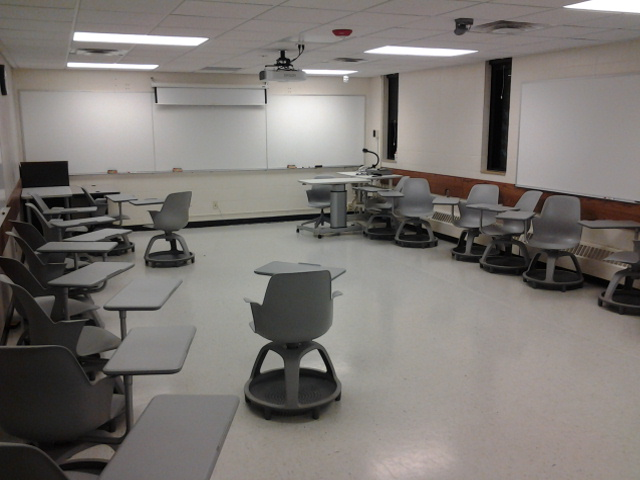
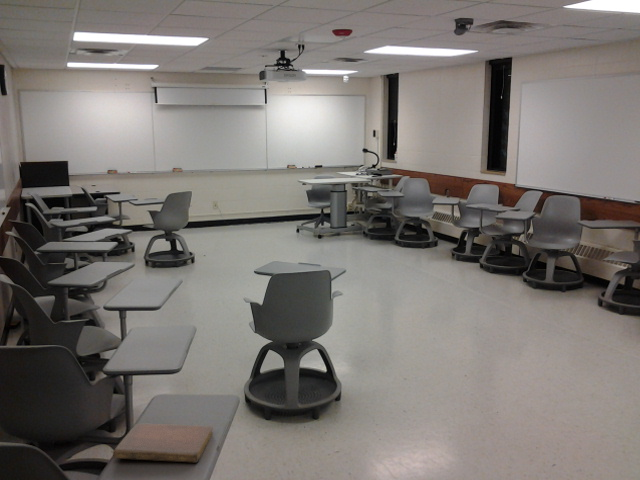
+ notebook (165, 442)
